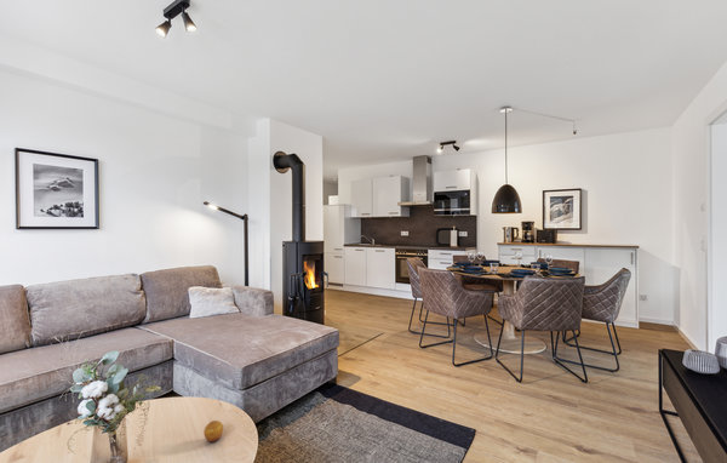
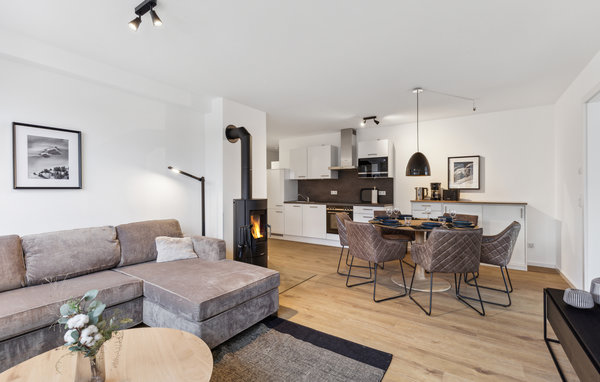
- fruit (213, 430)
